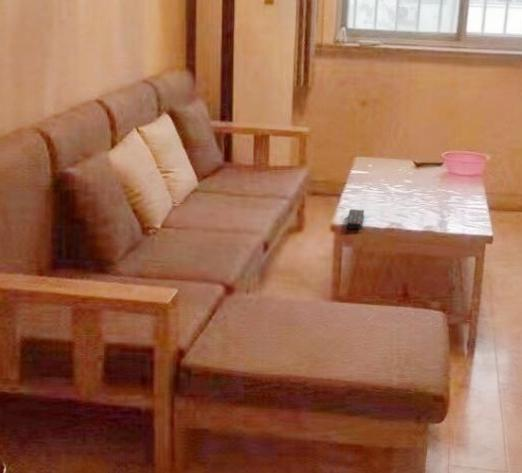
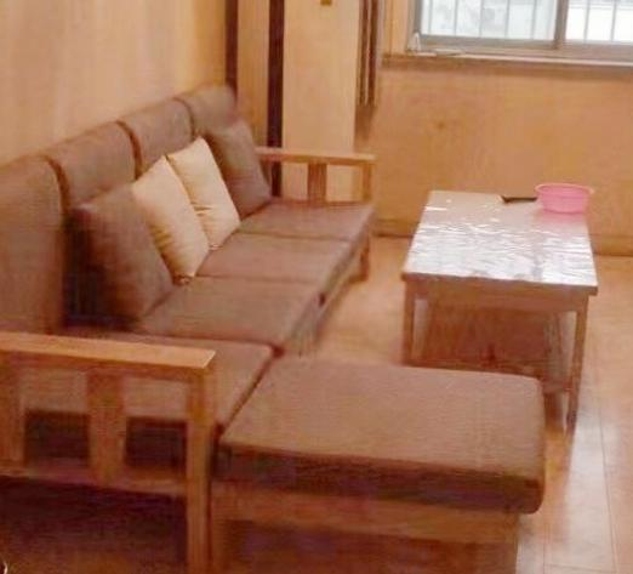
- remote control (355, 218)
